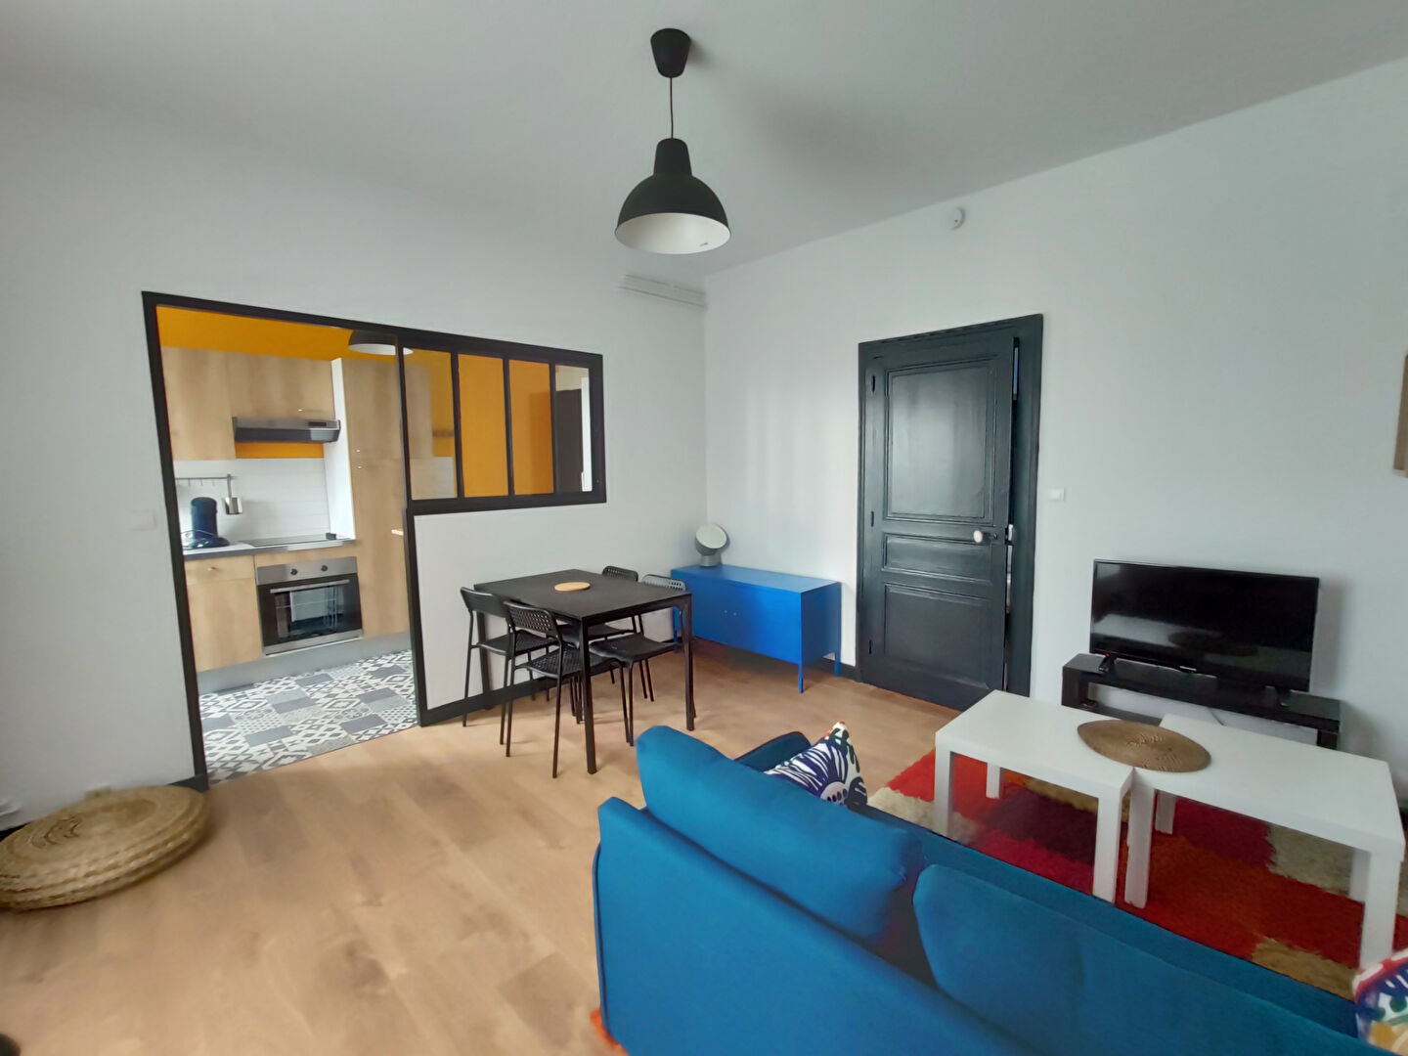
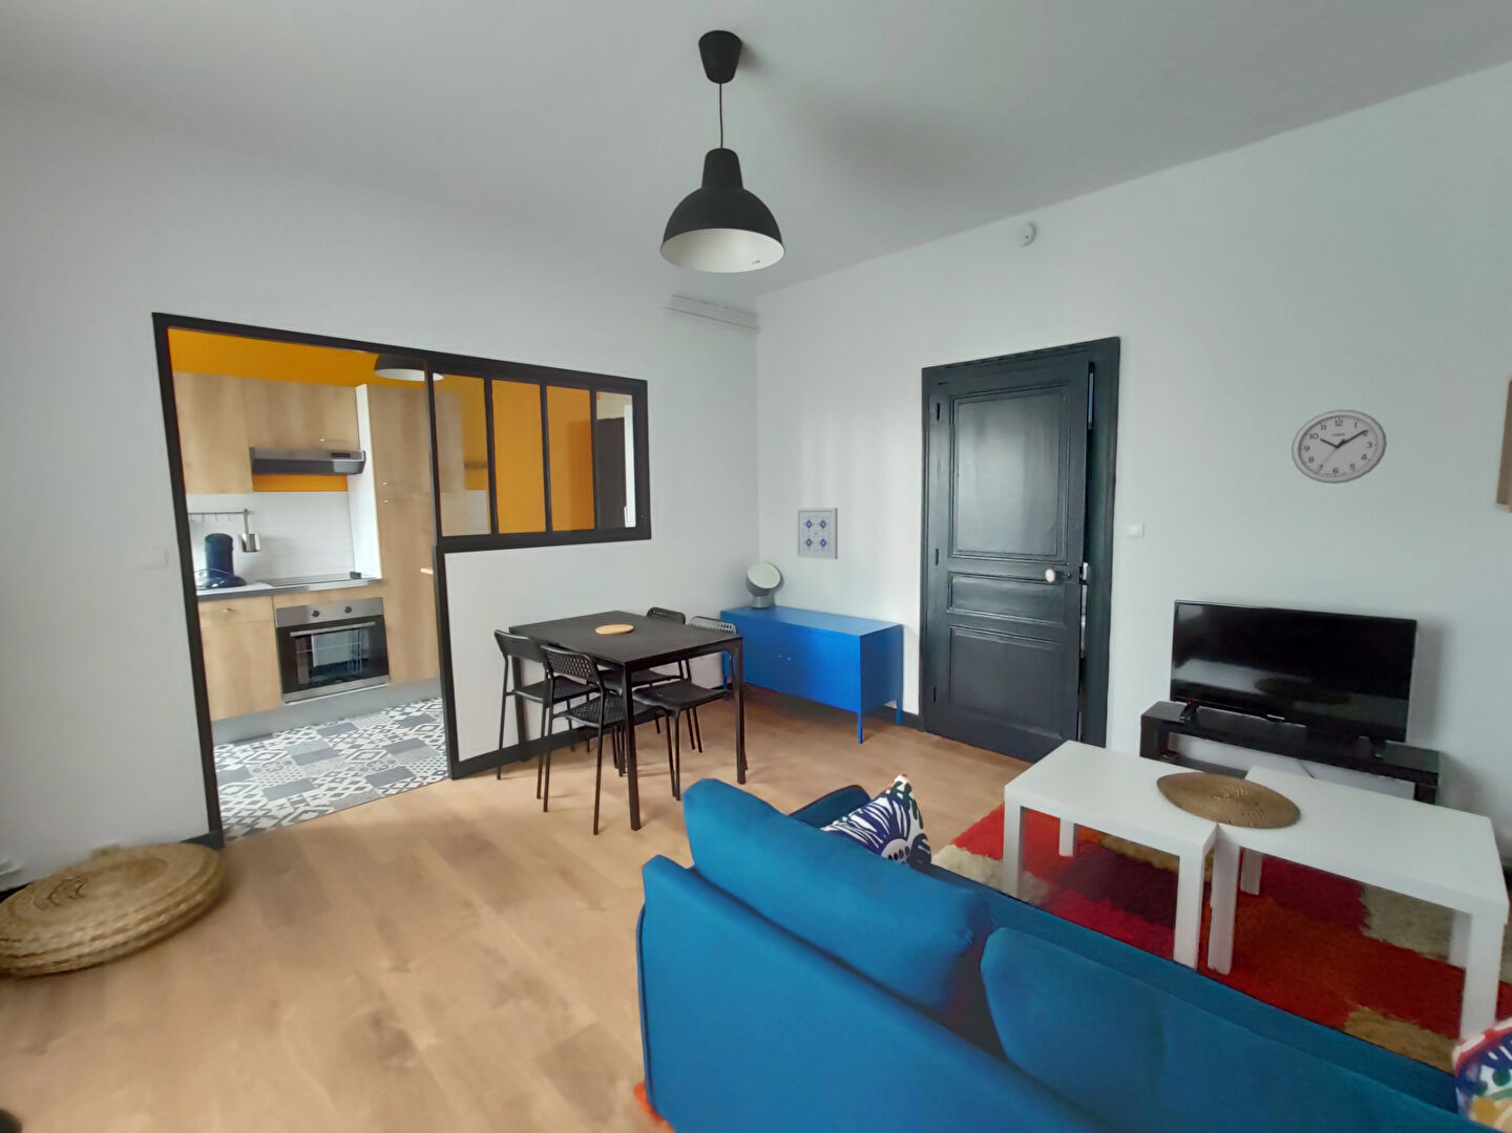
+ wall clock (1337, 446)
+ wall art (816, 533)
